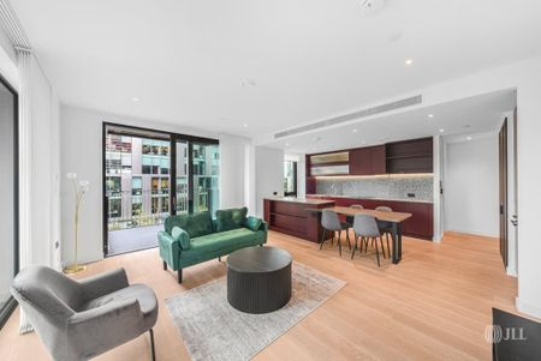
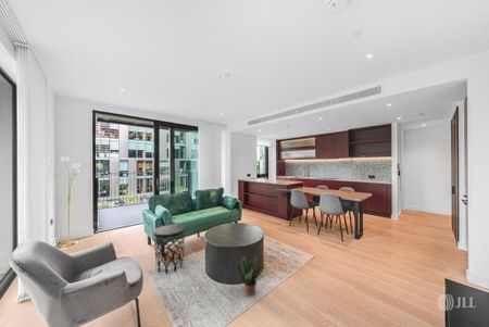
+ potted plant (251, 273)
+ side table (170, 248)
